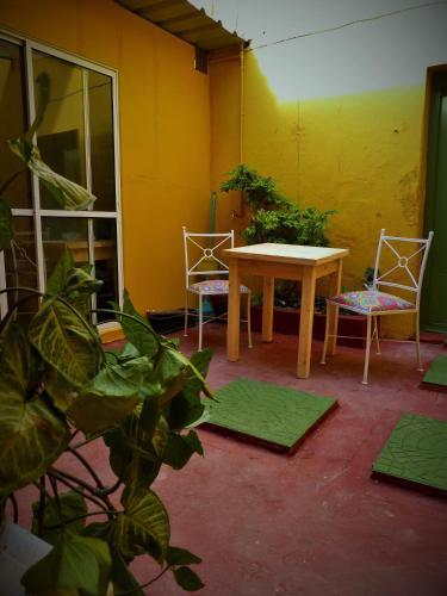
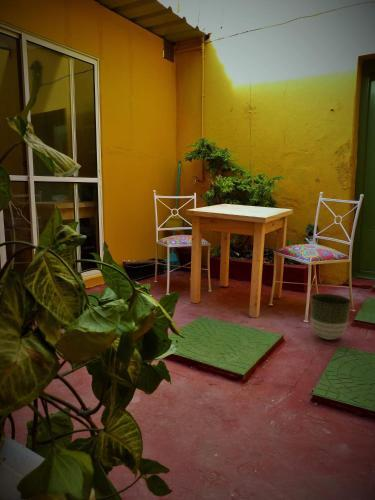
+ planter (329, 318)
